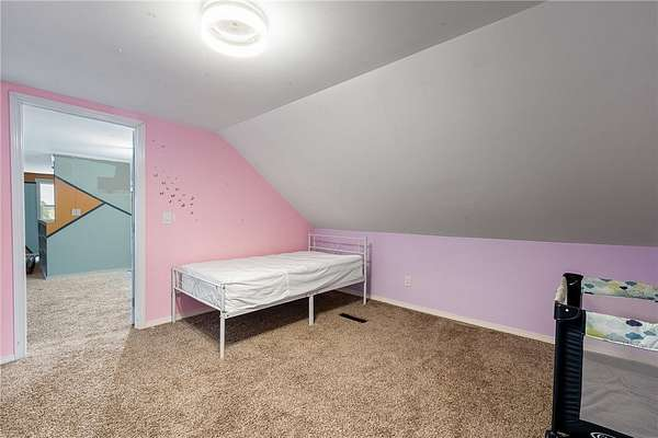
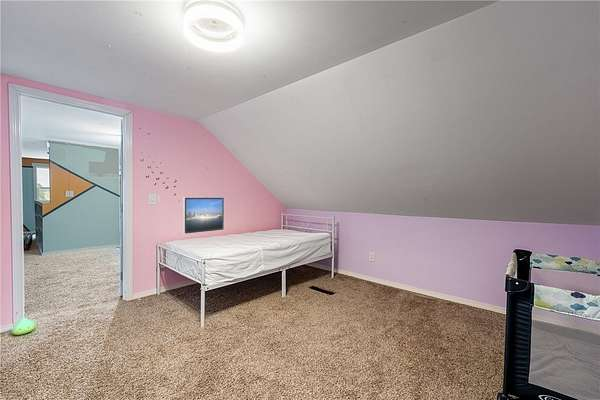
+ plush toy (23, 325)
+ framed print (204, 214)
